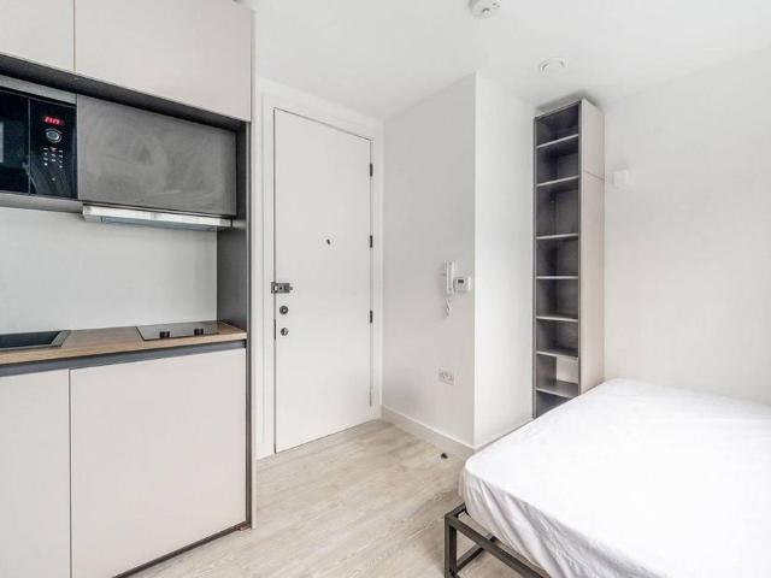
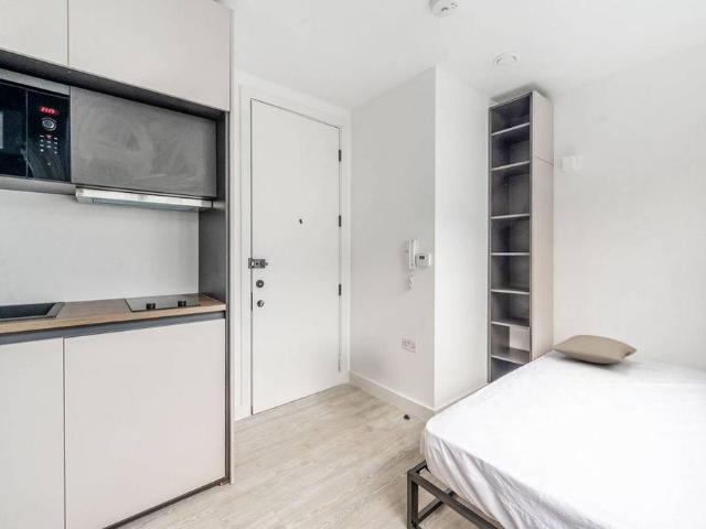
+ pillow (592, 348)
